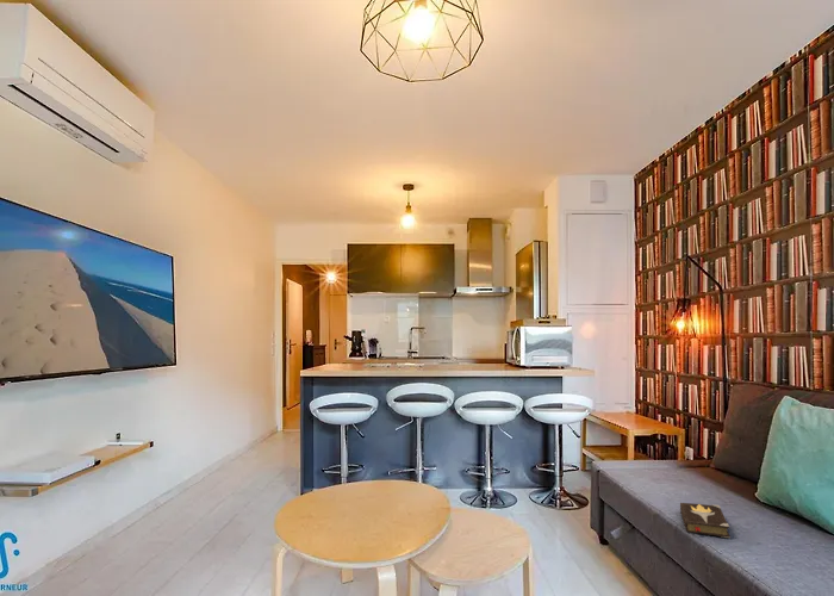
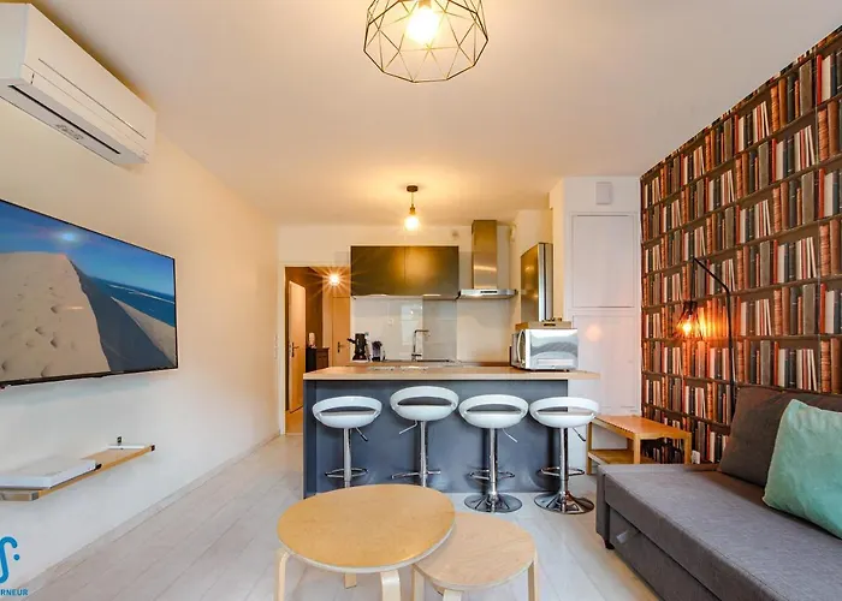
- hardback book (703, 517)
